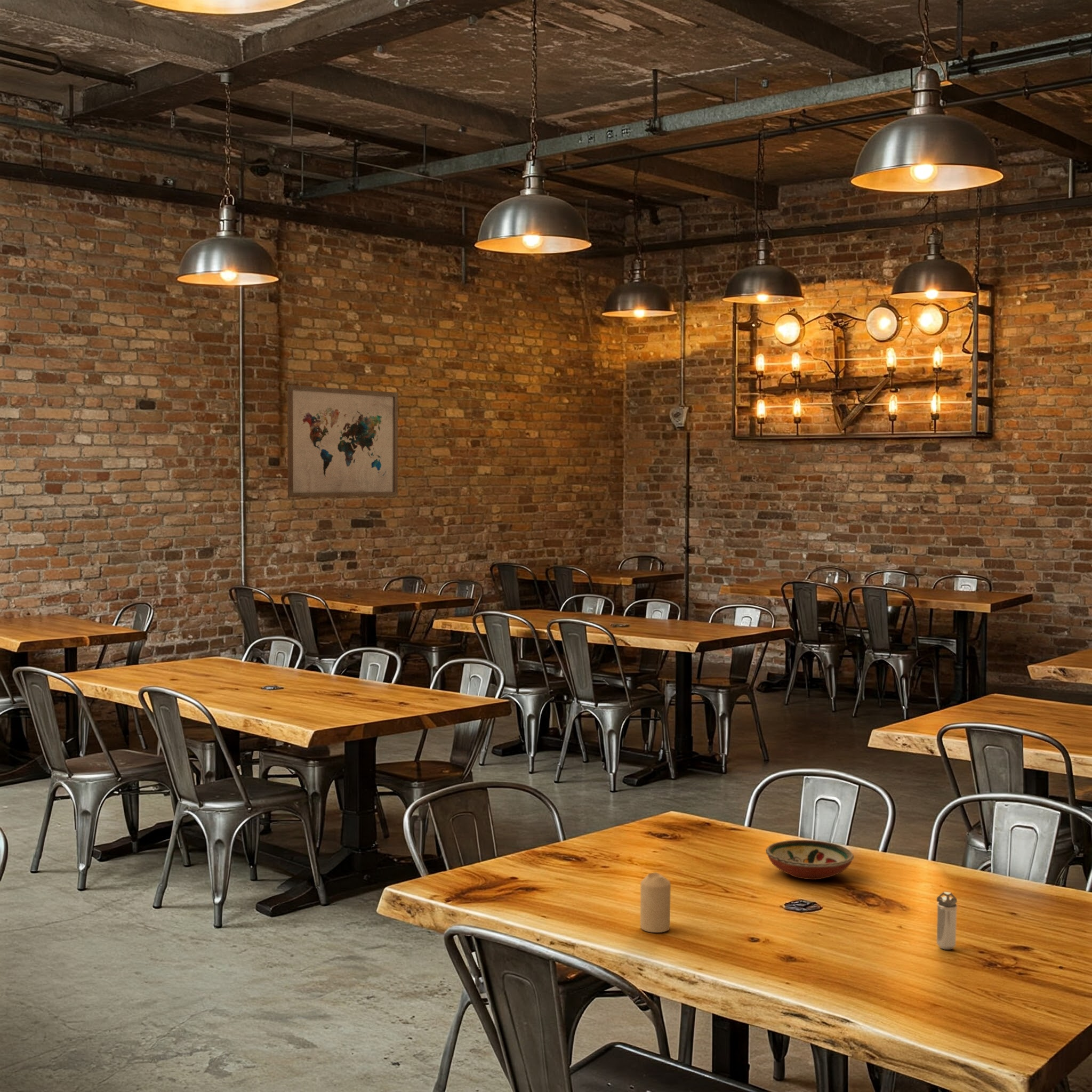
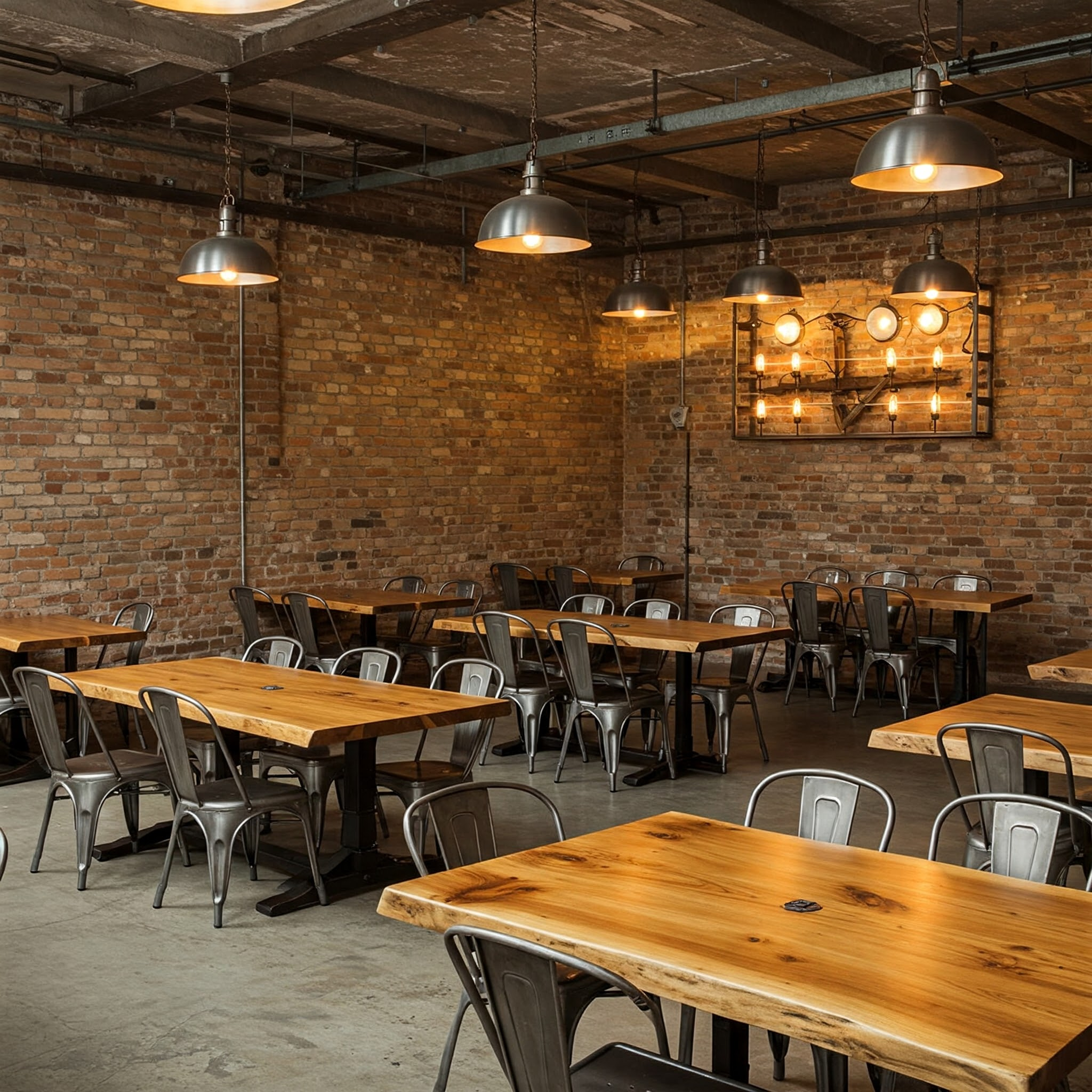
- decorative bowl (809, 862)
- candle (655, 901)
- shaker (946, 920)
- wall art (344, 443)
